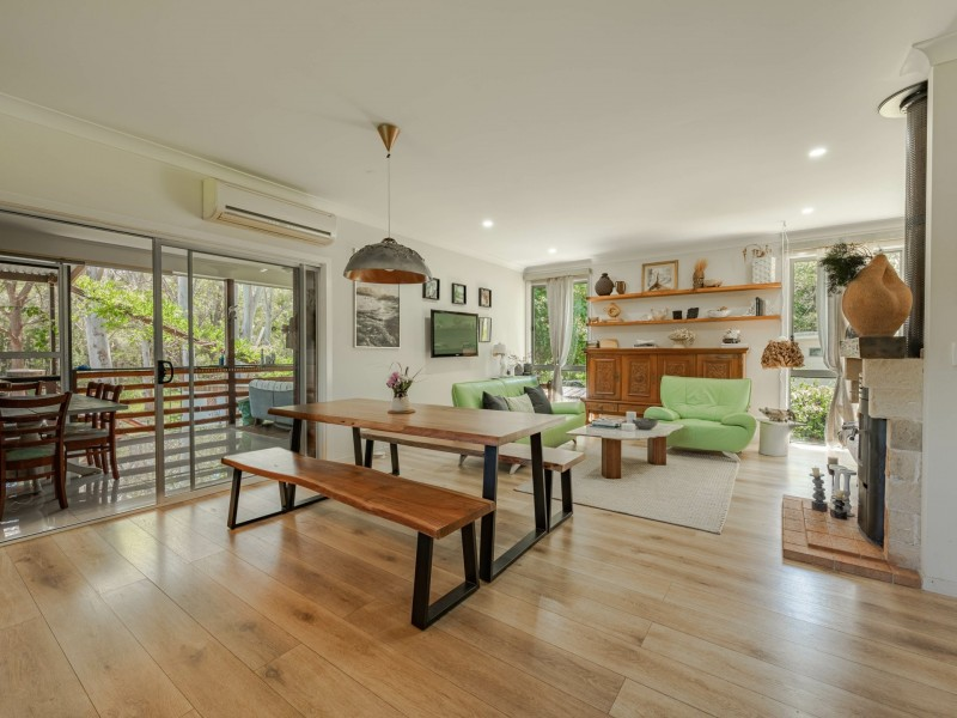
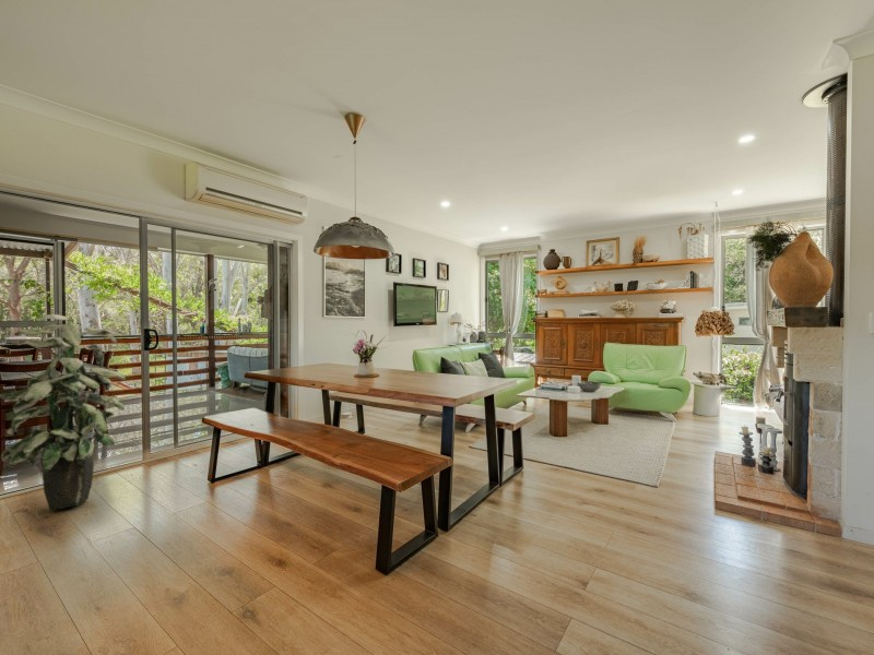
+ indoor plant (62, 409)
